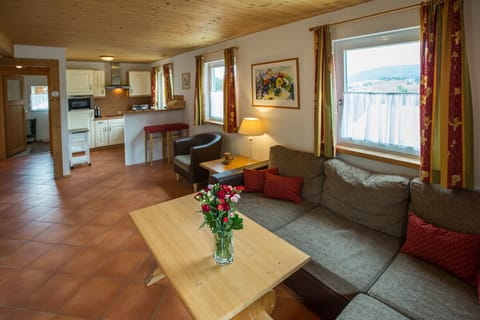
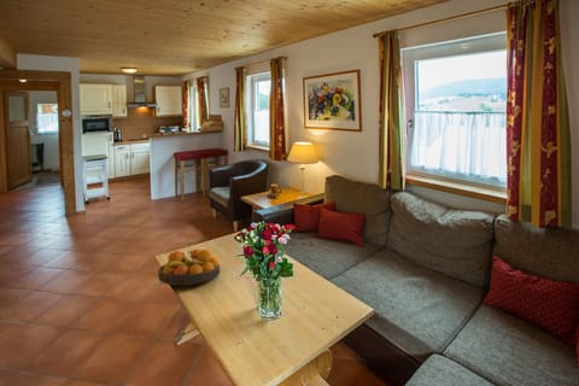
+ fruit bowl (189, 262)
